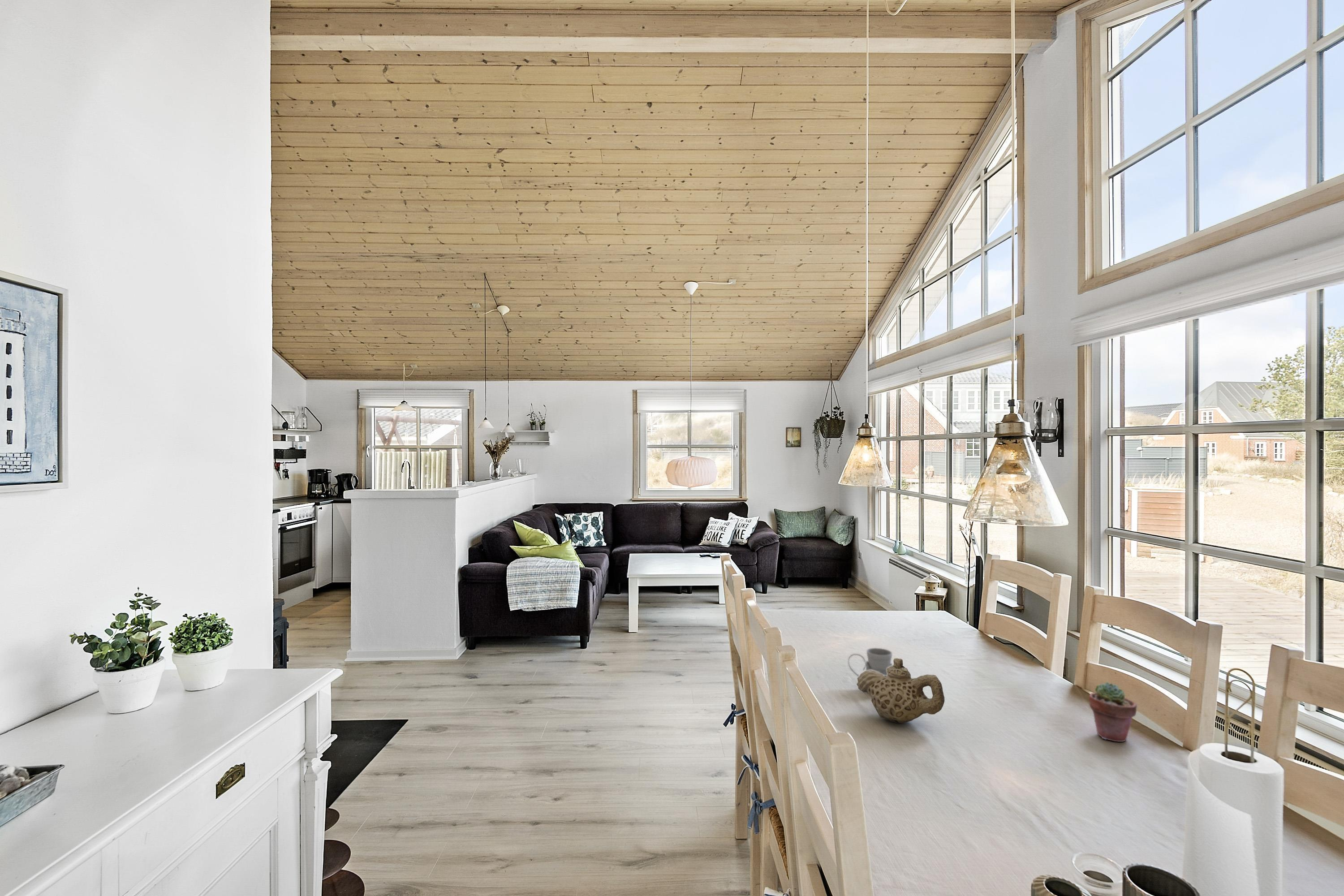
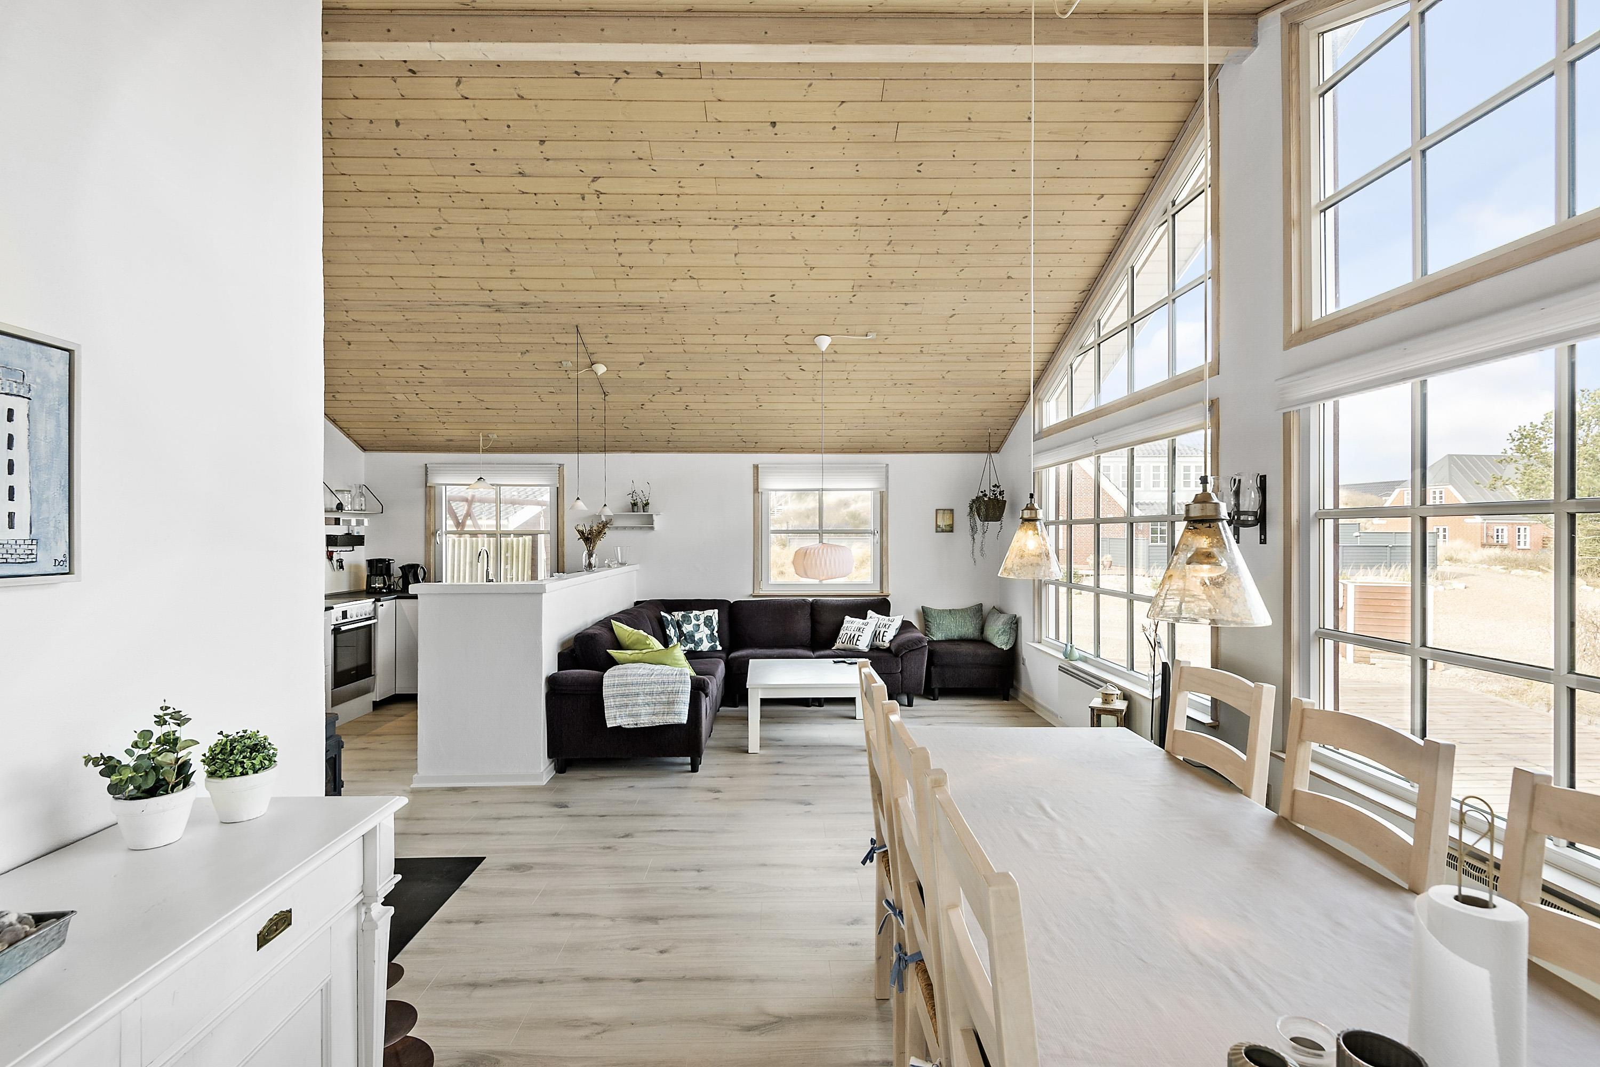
- teapot (899, 689)
- mug (871, 669)
- potted succulent (1112, 710)
